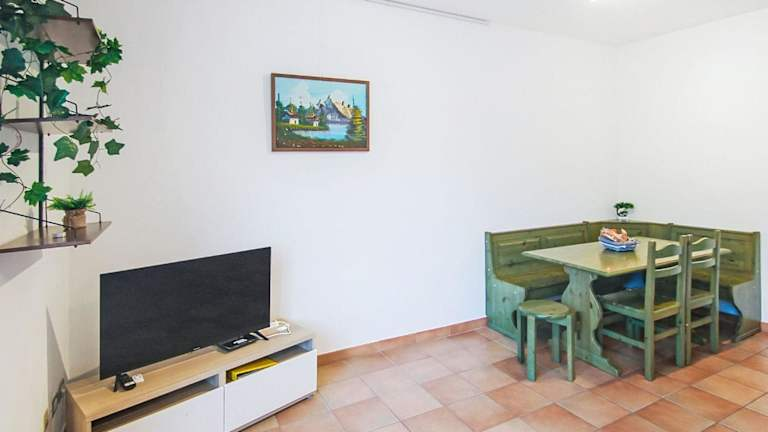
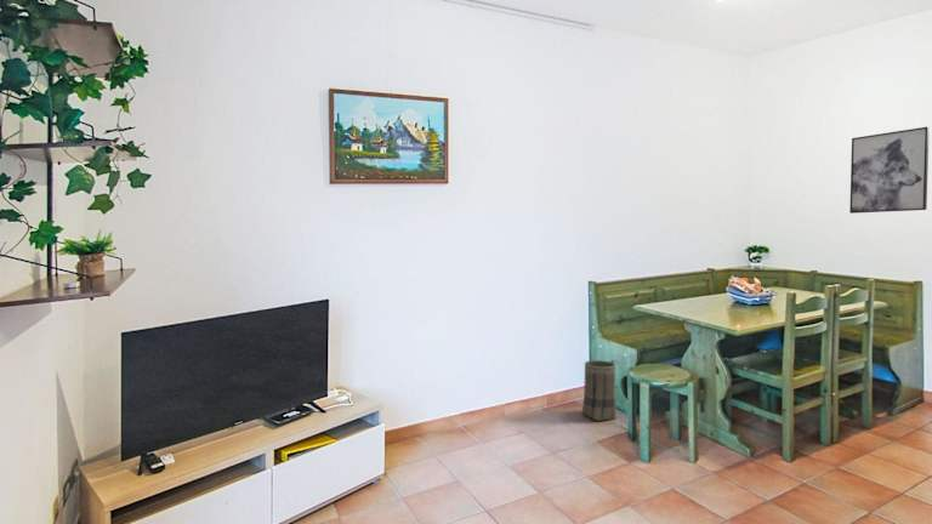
+ wall art (887, 172)
+ basket (599, 389)
